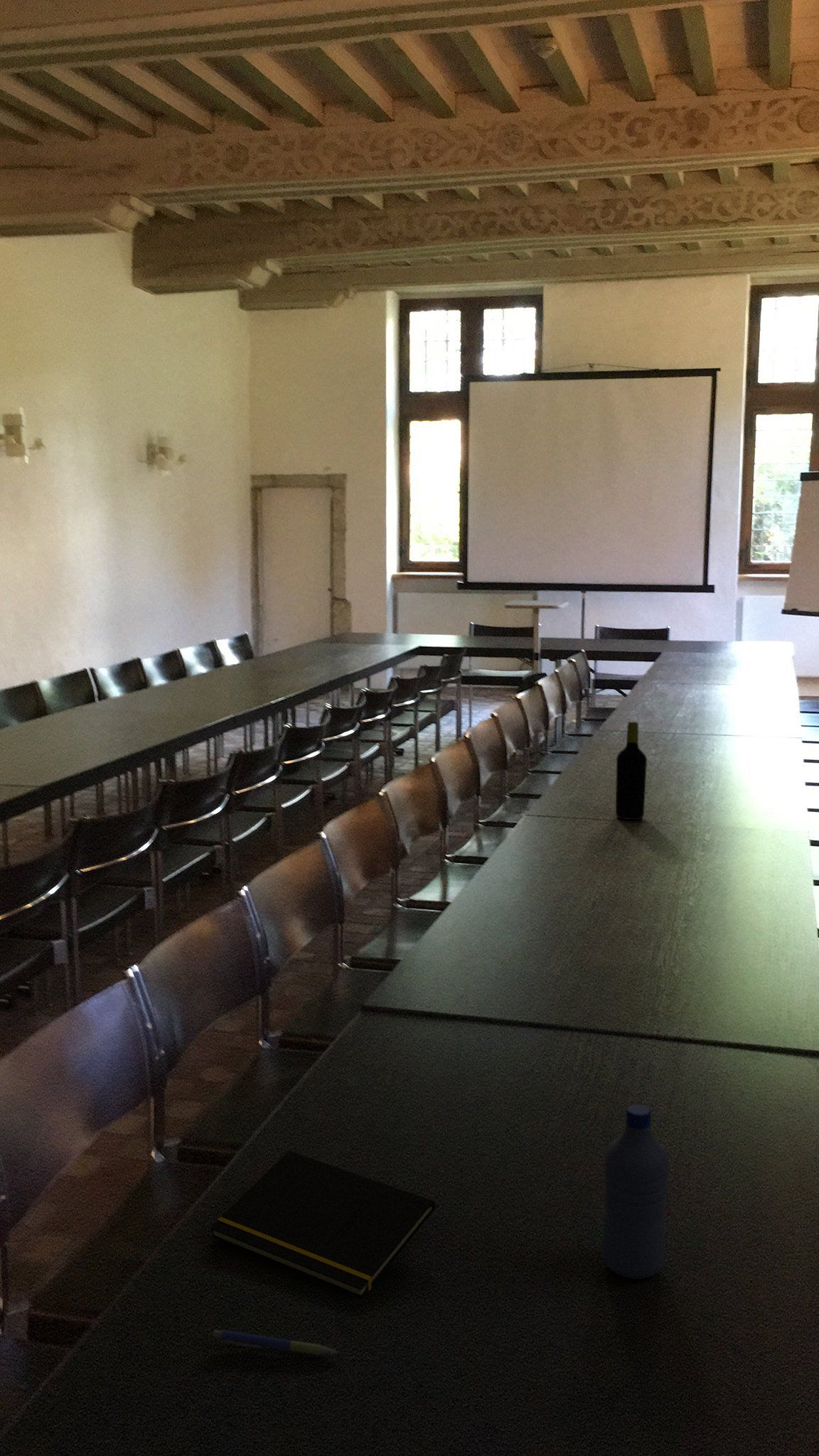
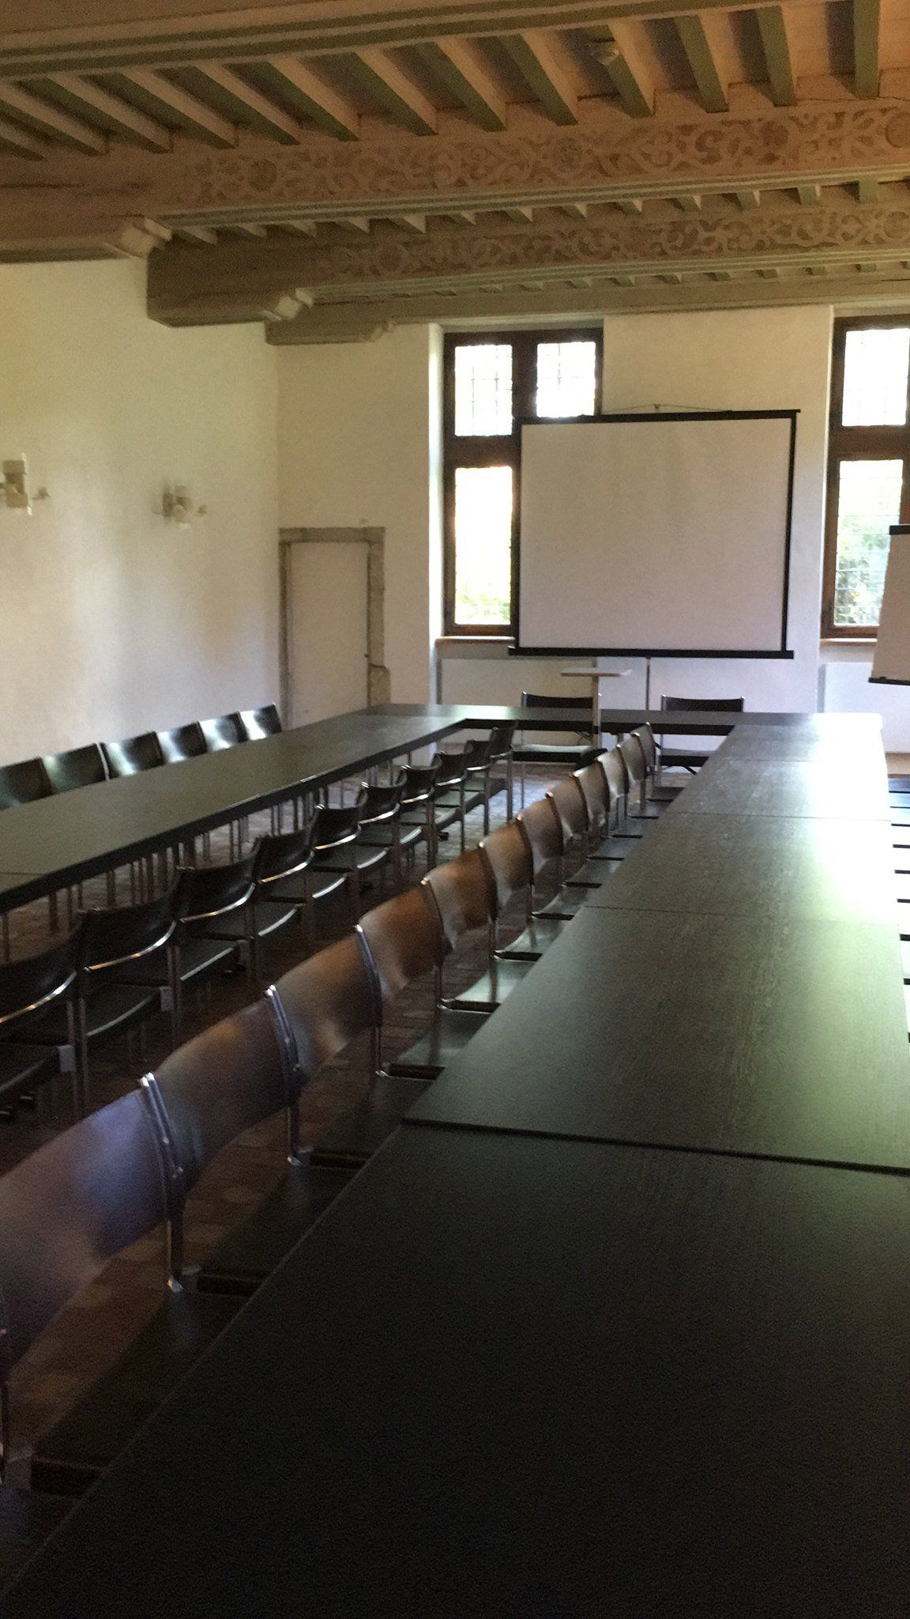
- bottle (631, 770)
- water bottle (636, 1188)
- pen (275, 1342)
- notepad (323, 1219)
